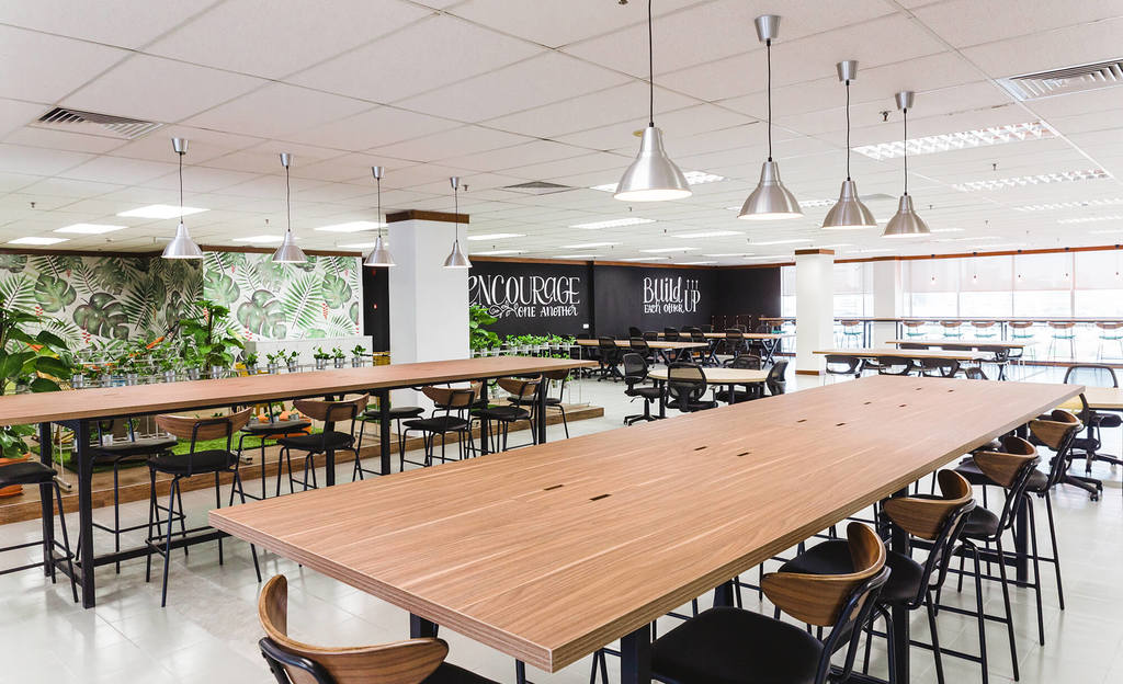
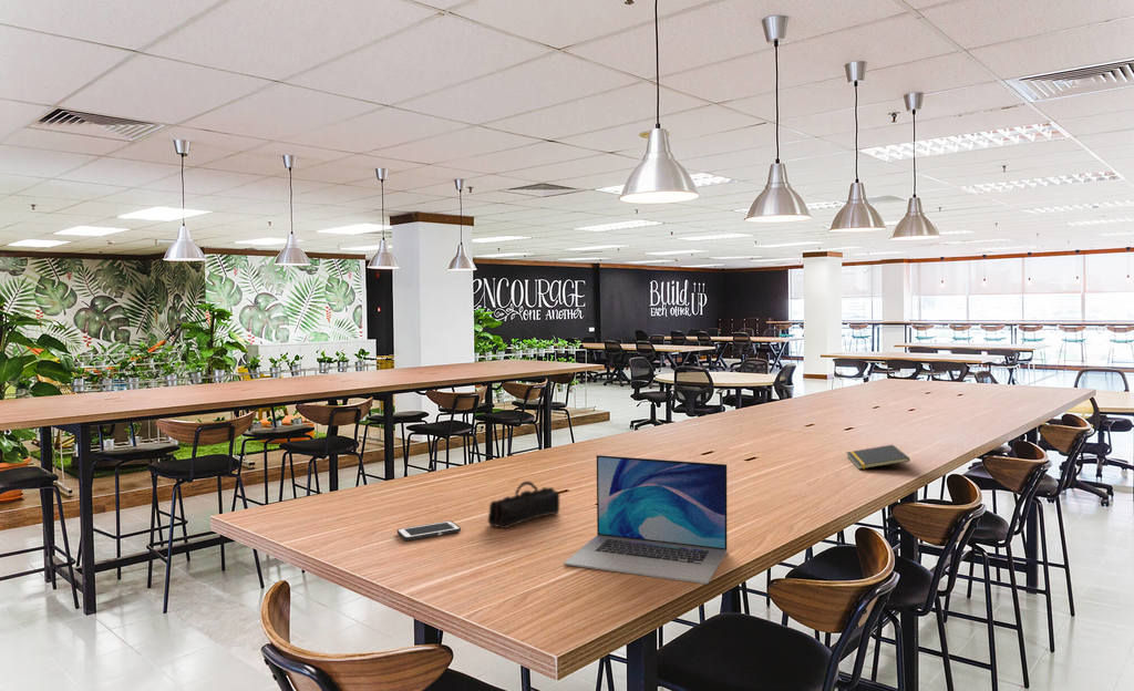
+ laptop (647, 513)
+ notepad (876, 456)
+ cell phone (429, 530)
+ pencil case (525, 501)
